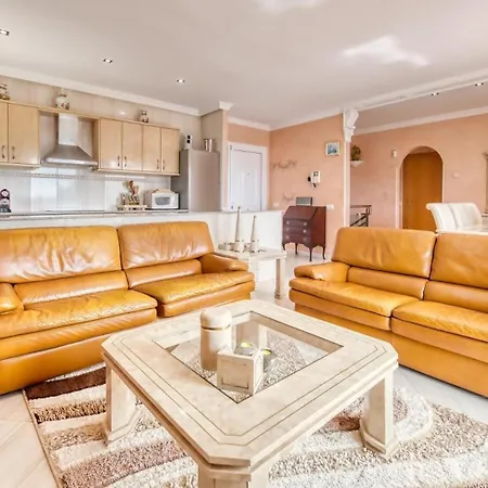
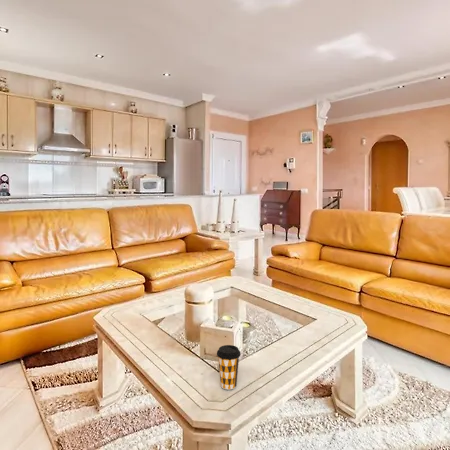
+ coffee cup (228, 367)
